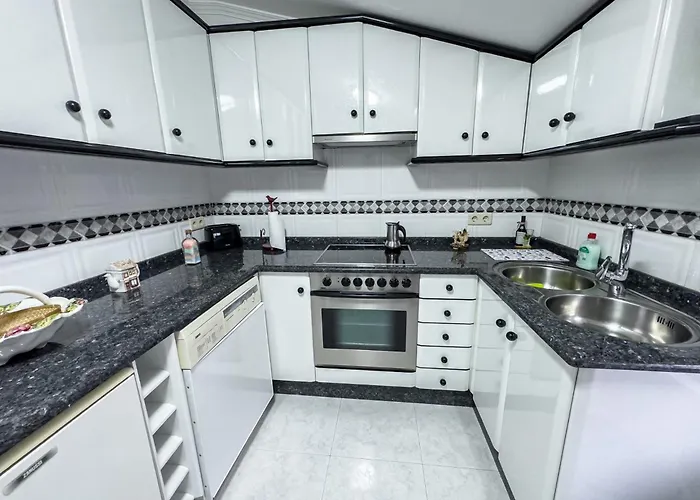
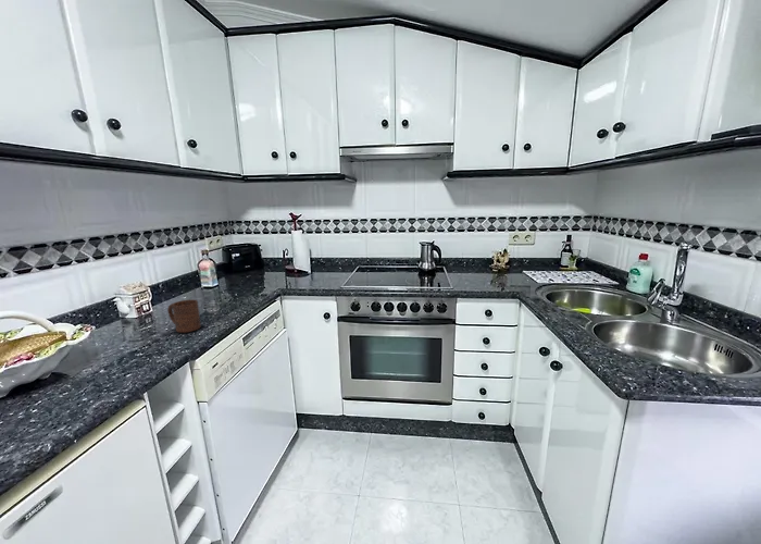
+ cup (183, 316)
